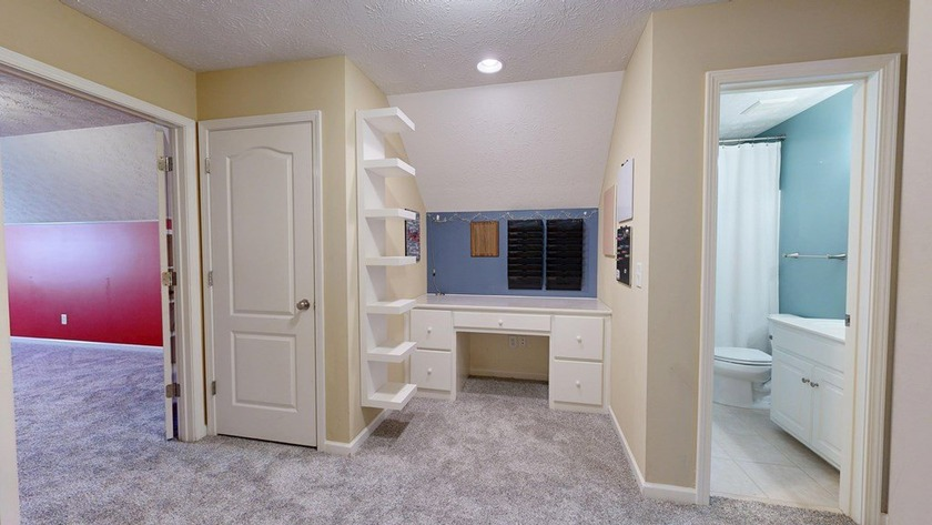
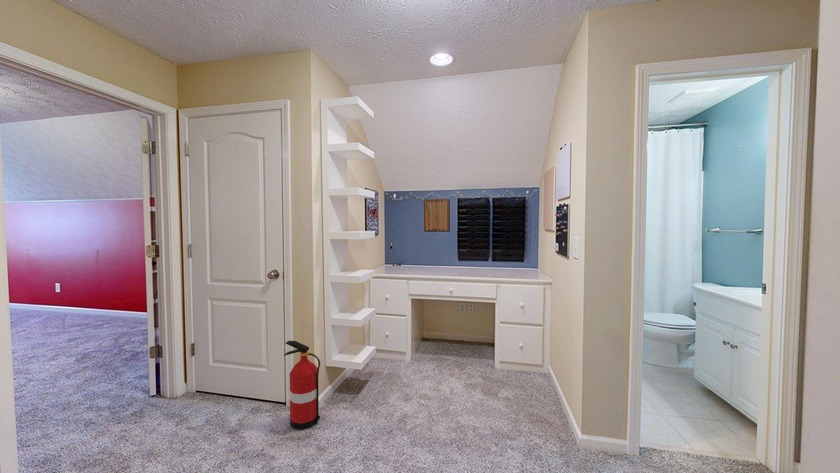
+ fire extinguisher (303, 382)
